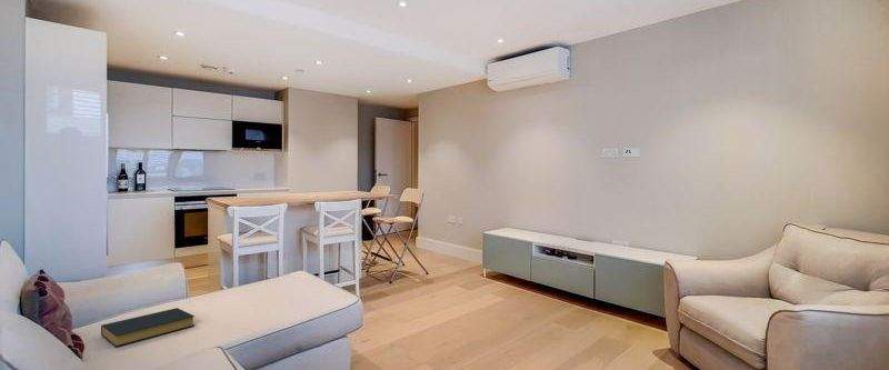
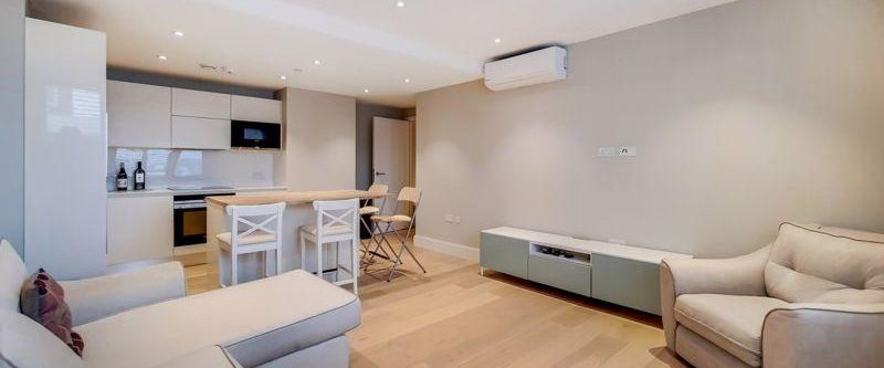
- hardback book (149, 324)
